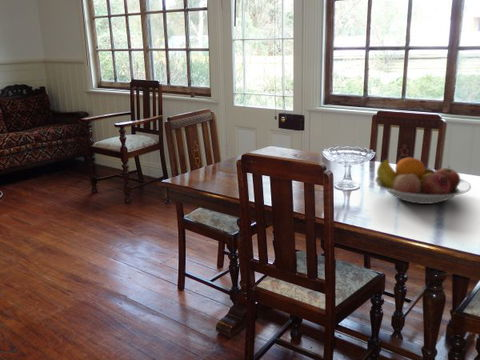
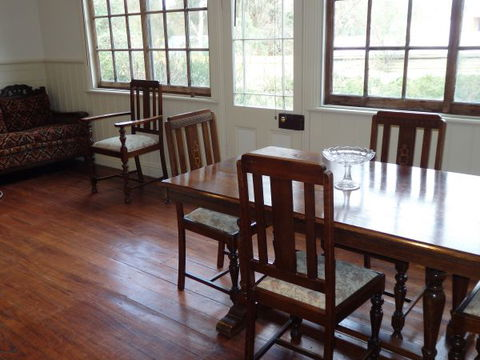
- fruit bowl (421, 178)
